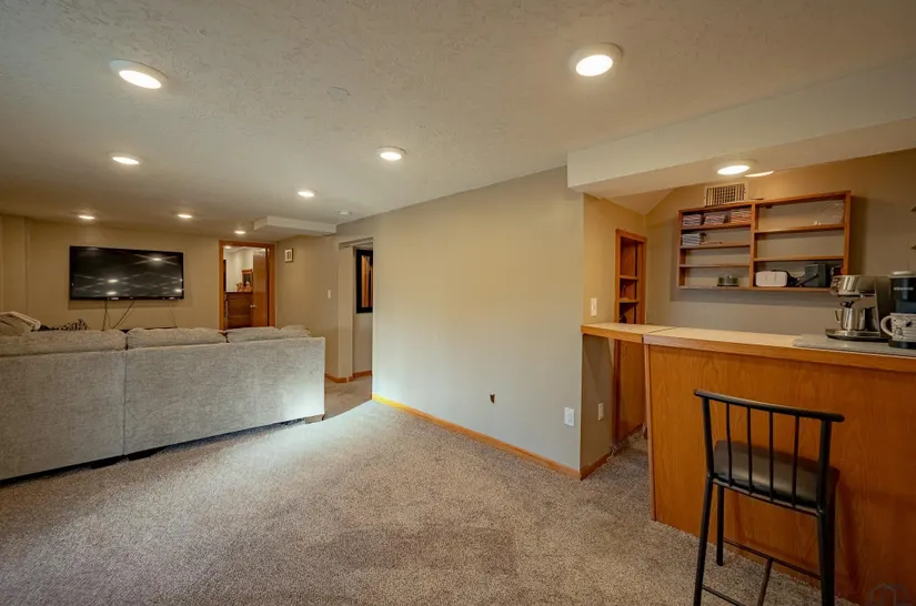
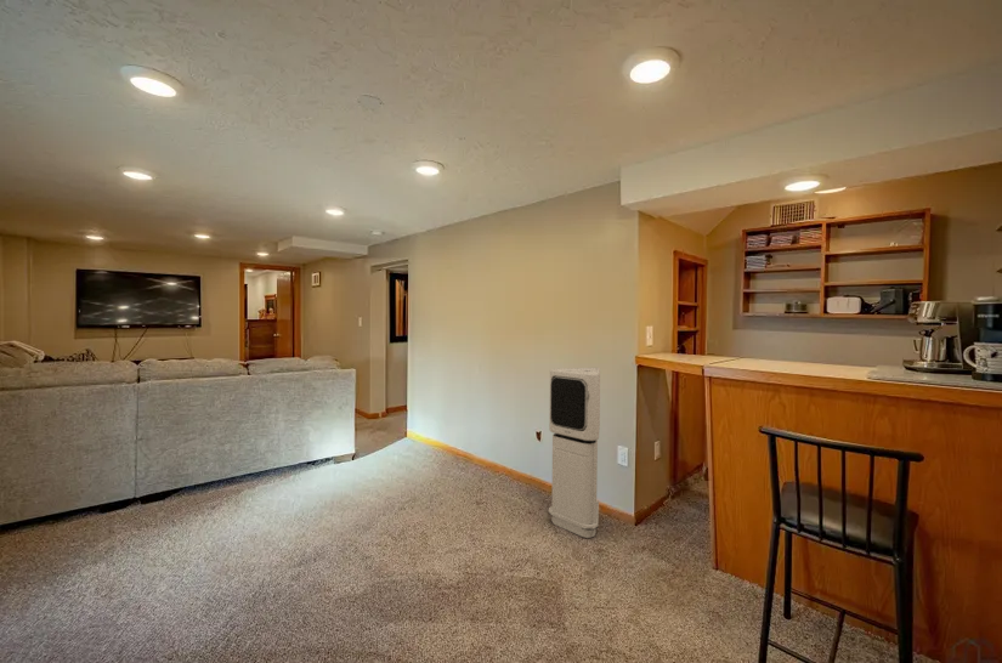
+ air purifier (583, 446)
